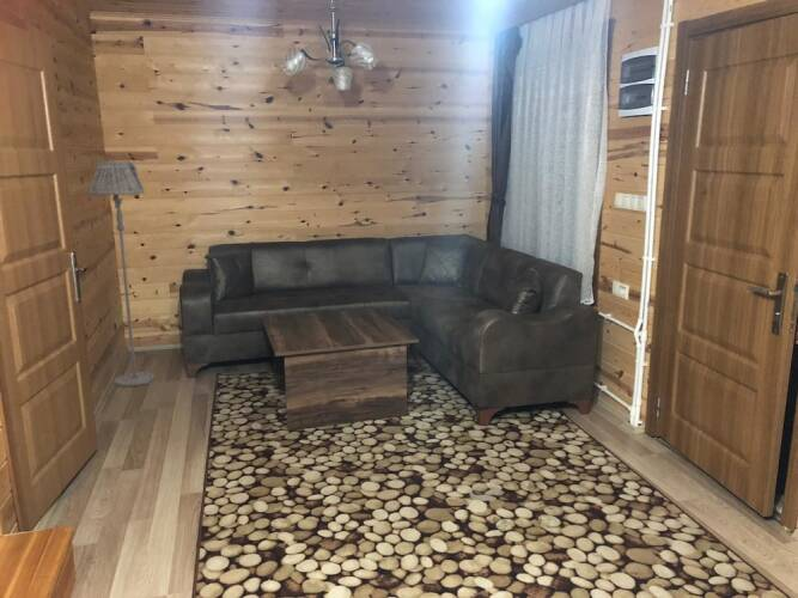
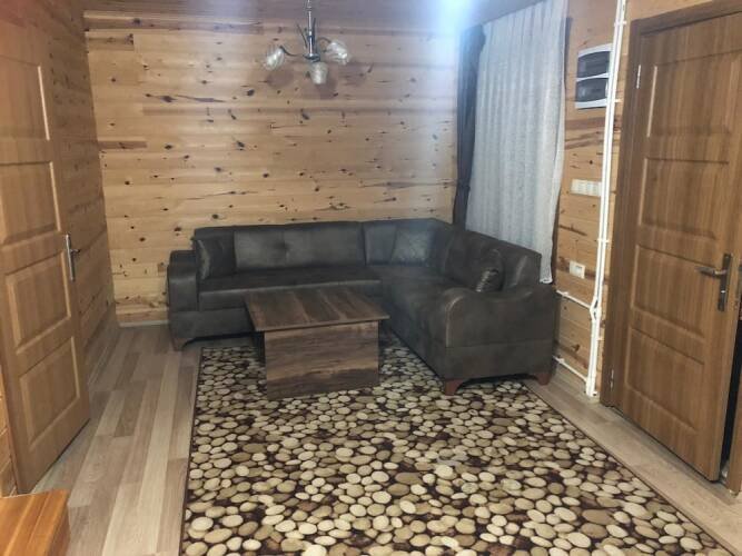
- floor lamp (124, 274)
